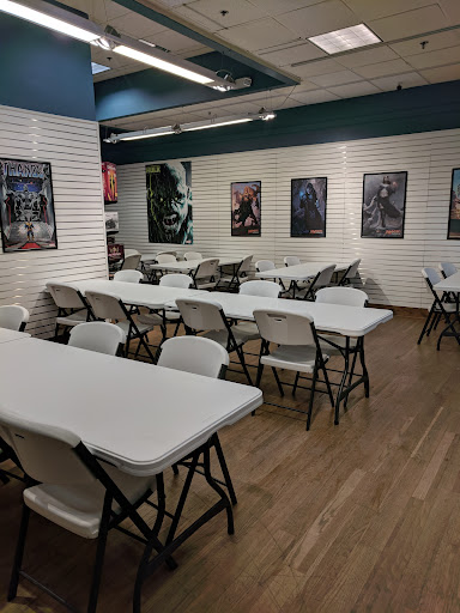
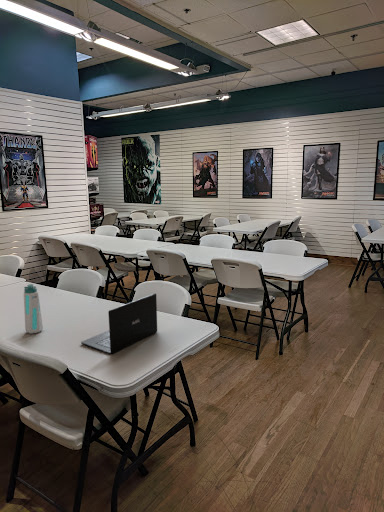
+ laptop (119, 318)
+ water bottle (32, 308)
